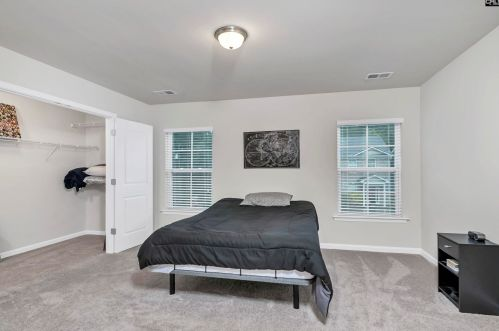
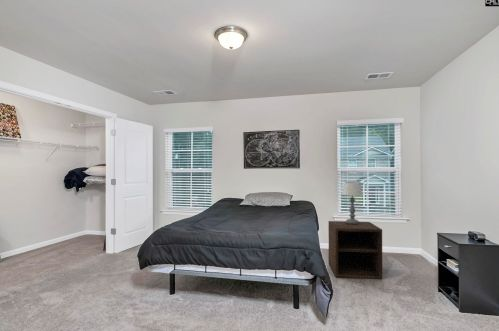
+ nightstand (353, 248)
+ table lamp (352, 202)
